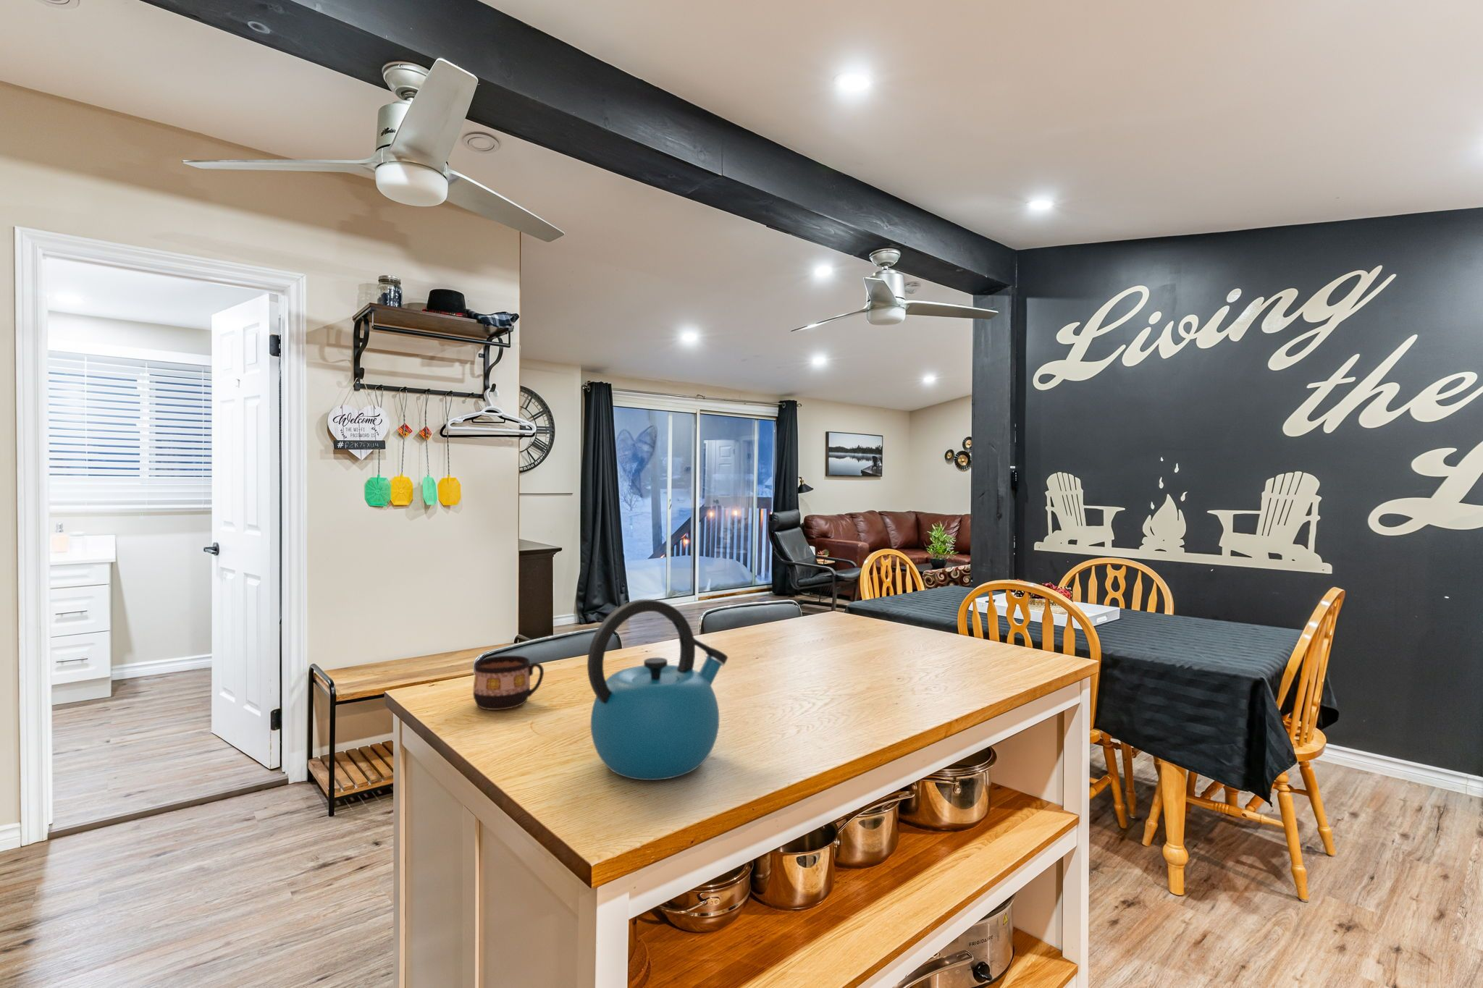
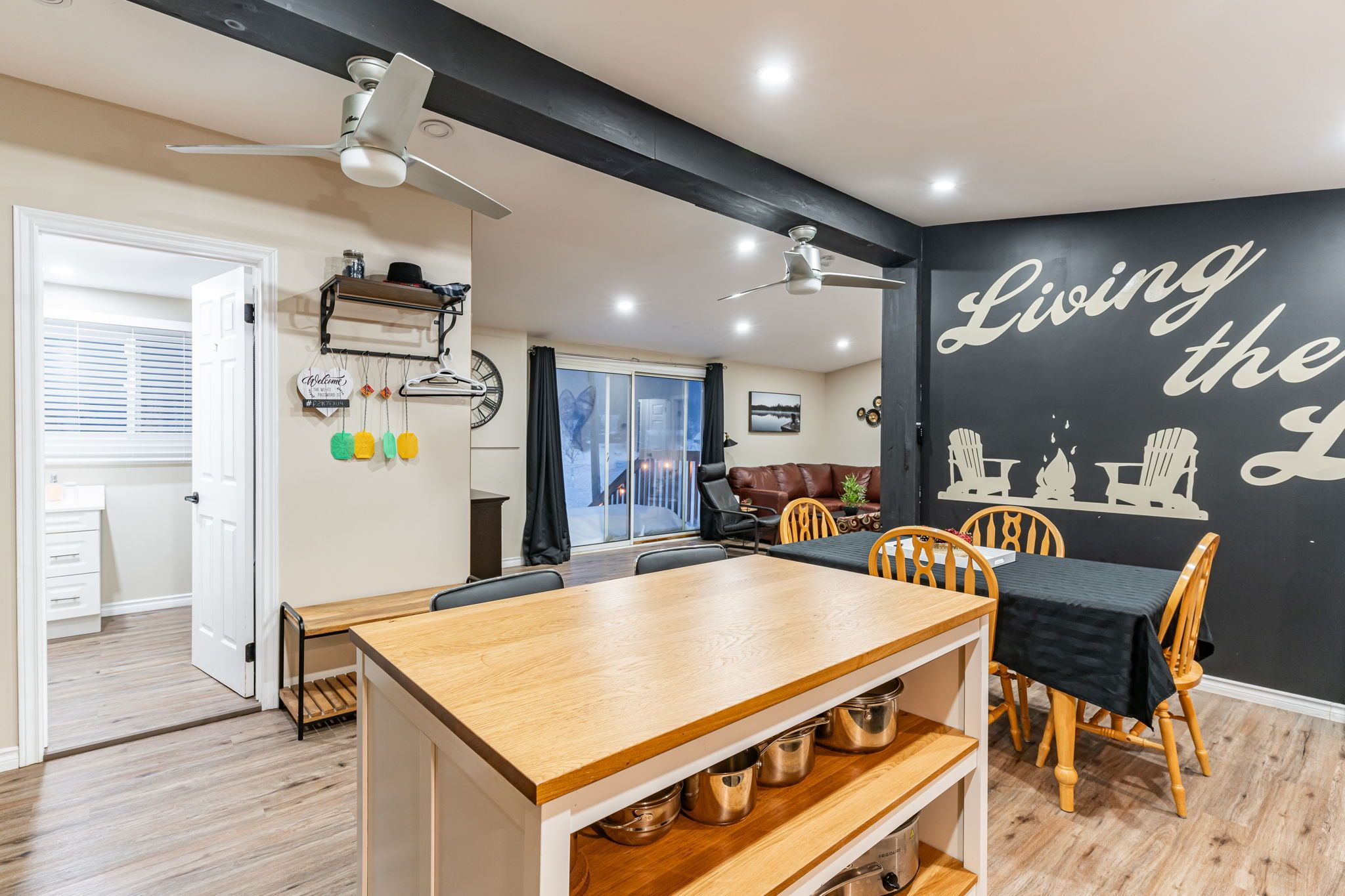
- kettle (662, 679)
- cup (504, 683)
